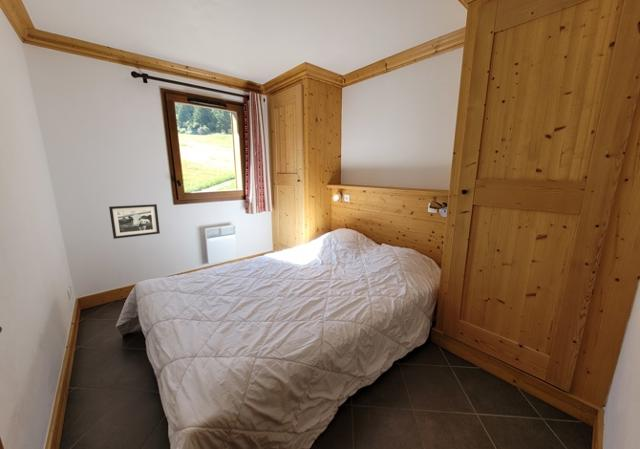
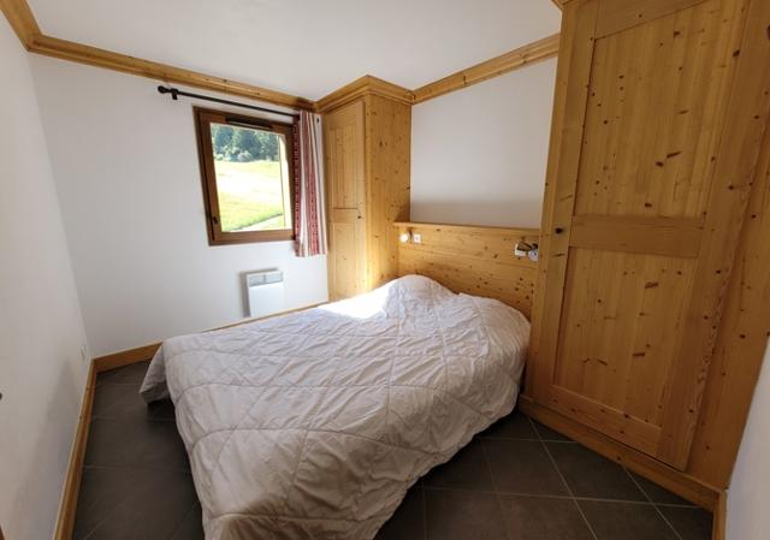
- picture frame (135, 220)
